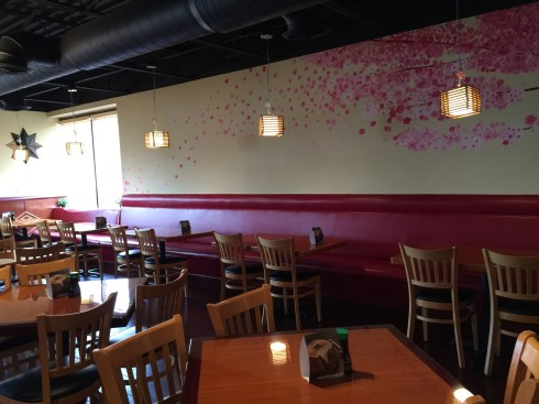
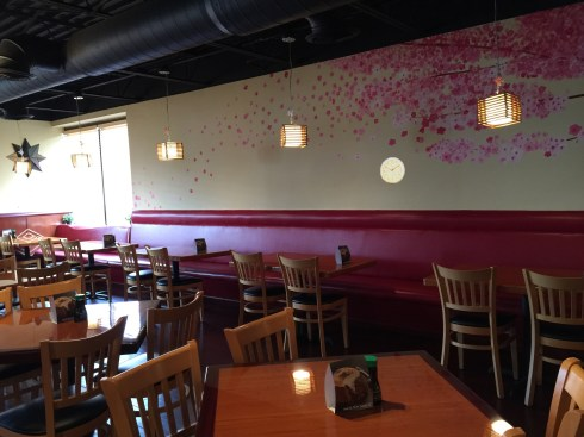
+ wall clock (391, 170)
